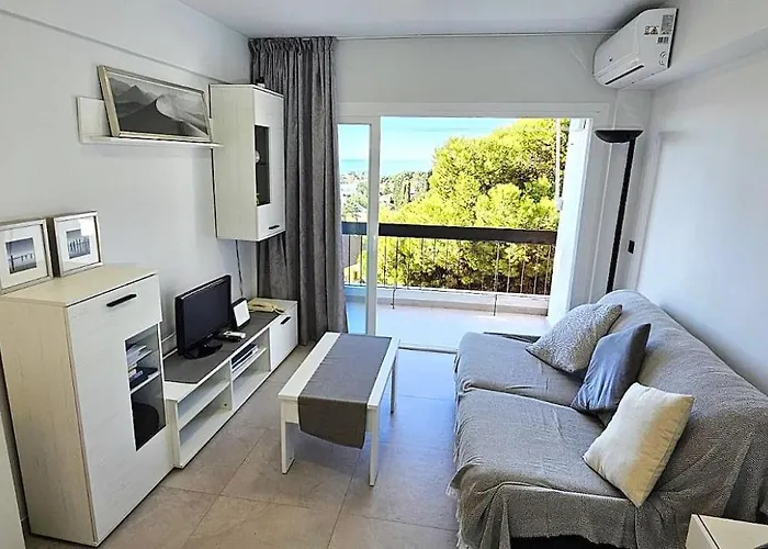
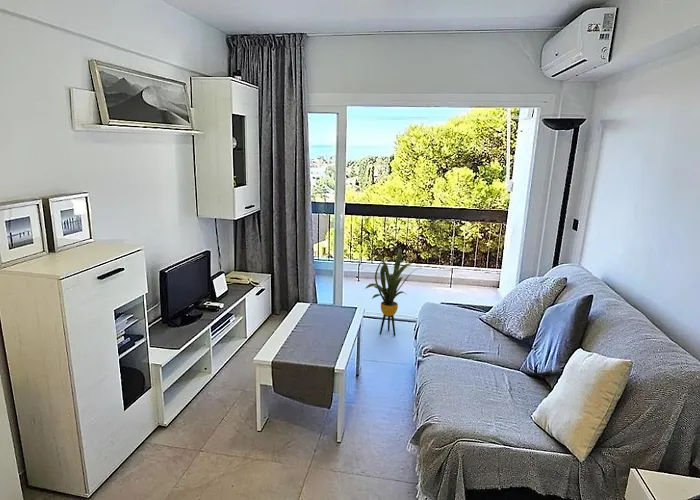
+ house plant (394, 294)
